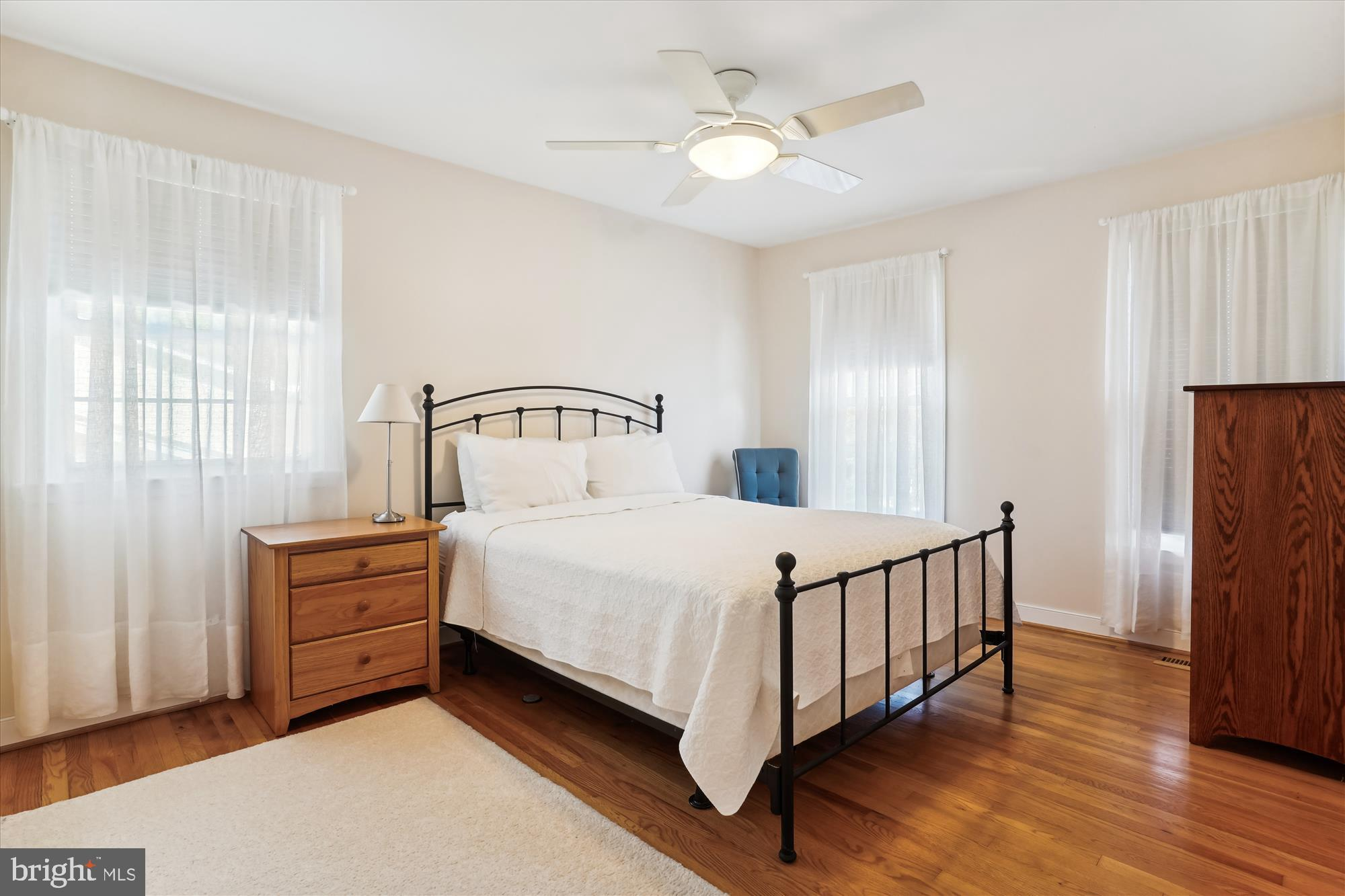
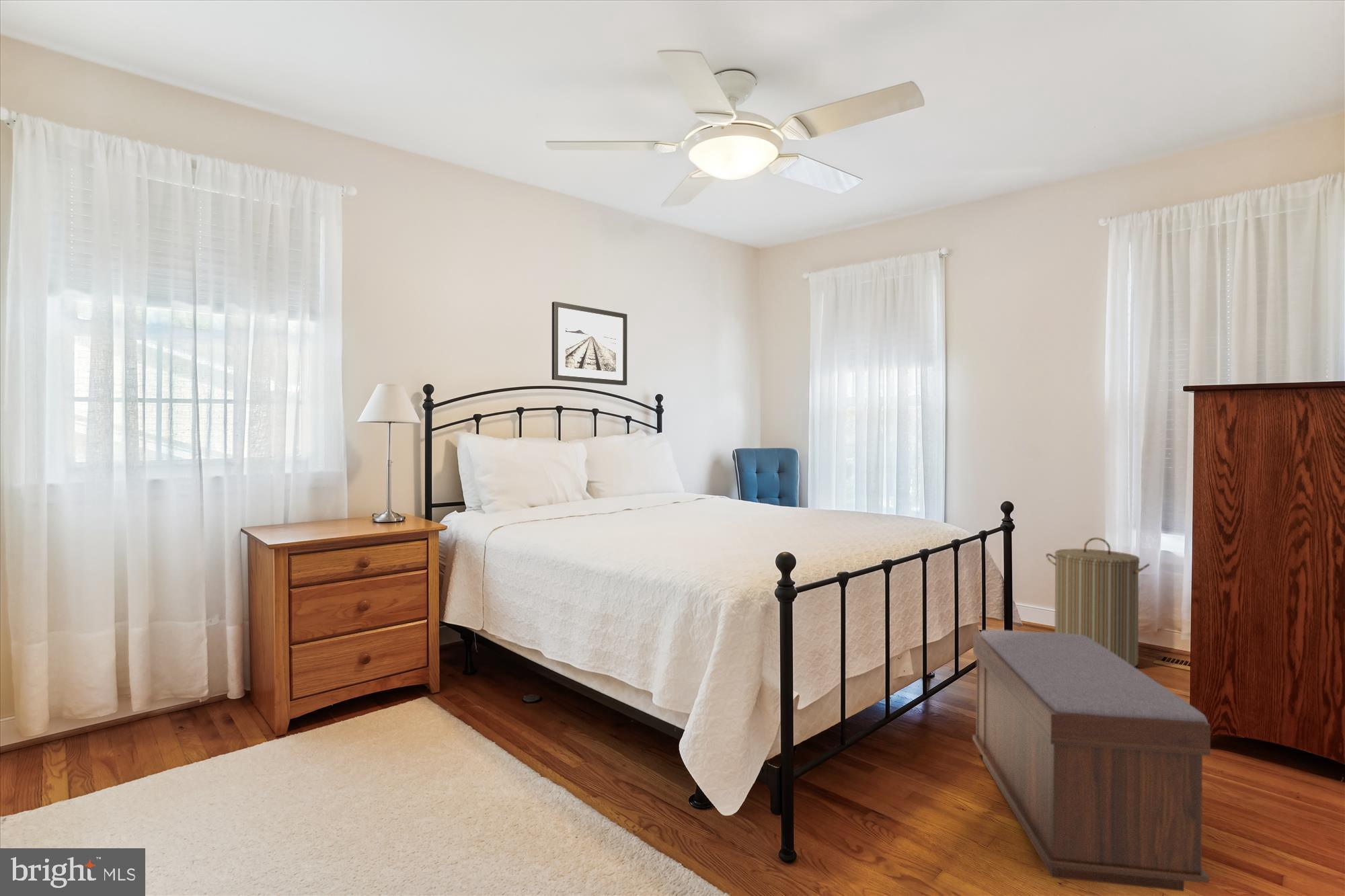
+ wall art (591, 345)
+ laundry hamper (1096, 598)
+ bench (1070, 737)
